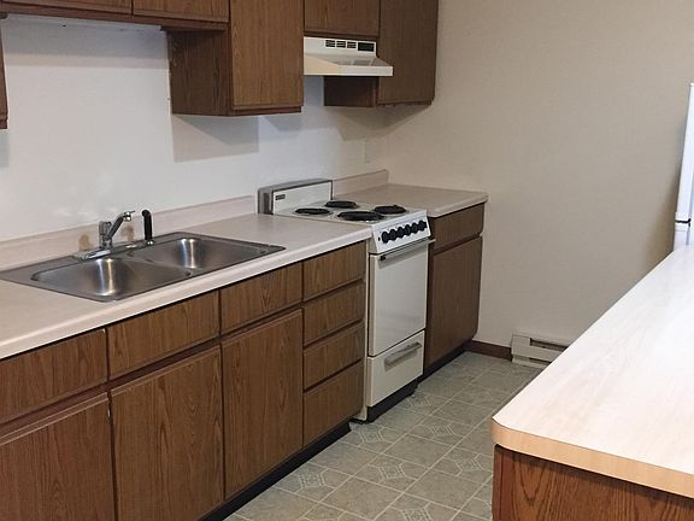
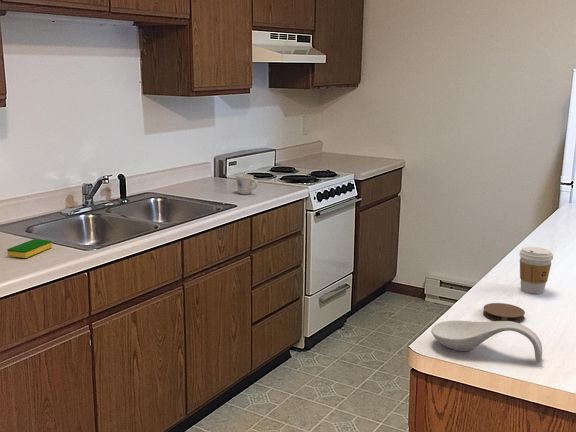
+ dish sponge (30, 248)
+ spoon rest (485, 335)
+ coffee cup (534, 269)
+ mug (247, 184)
+ coaster (503, 312)
